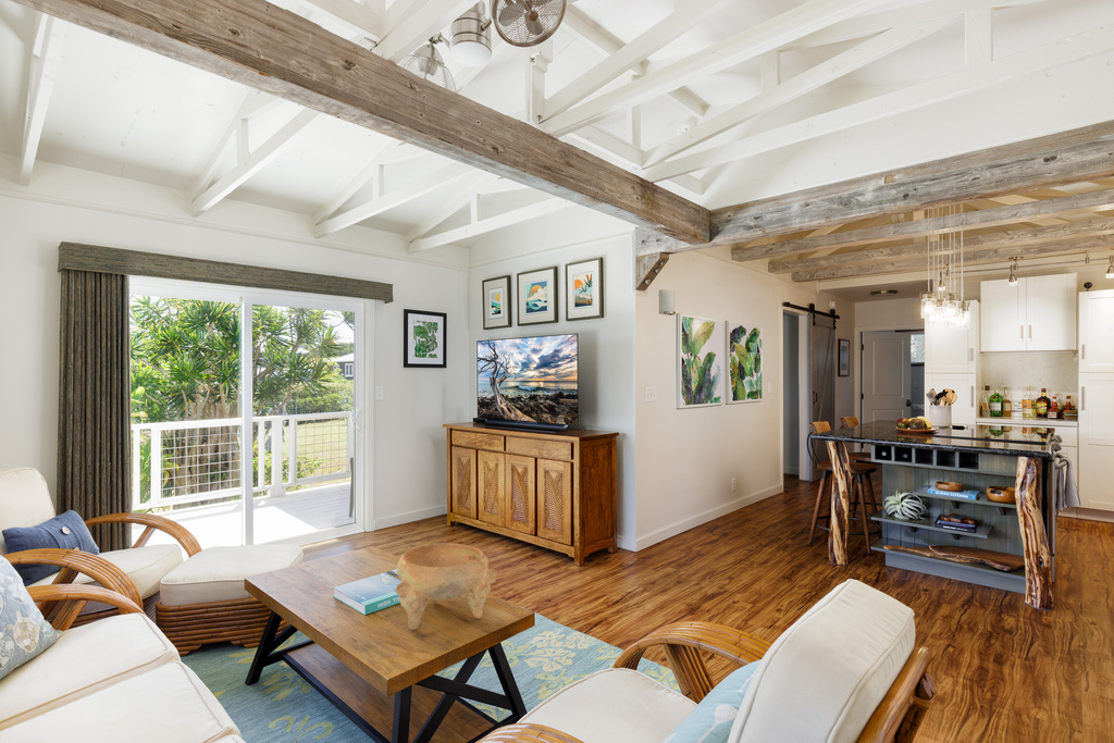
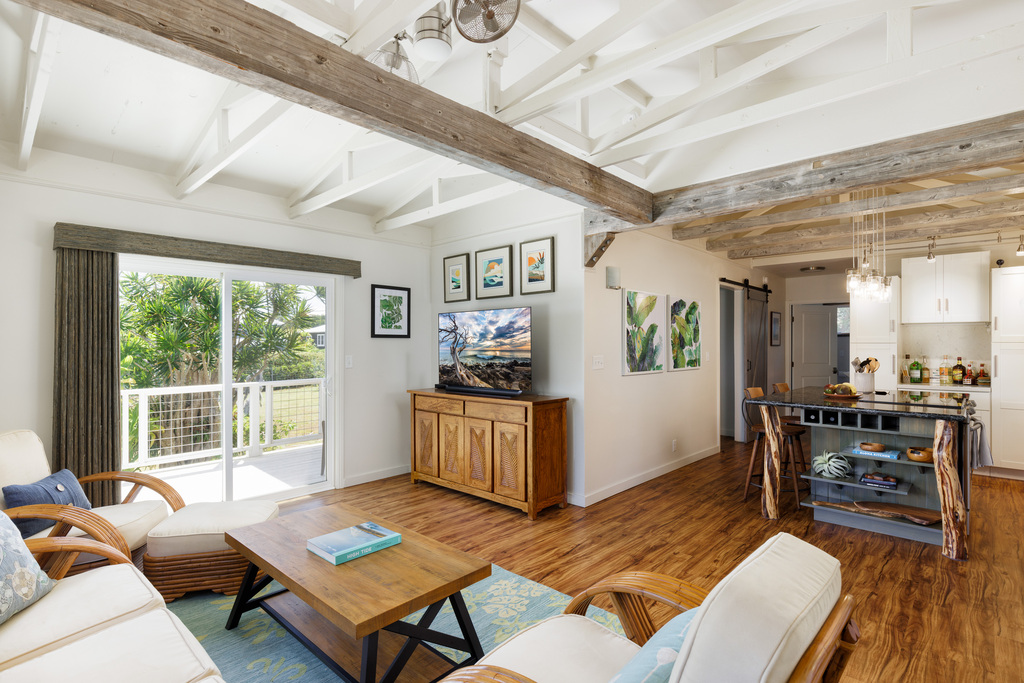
- decorative bowl (445, 585)
